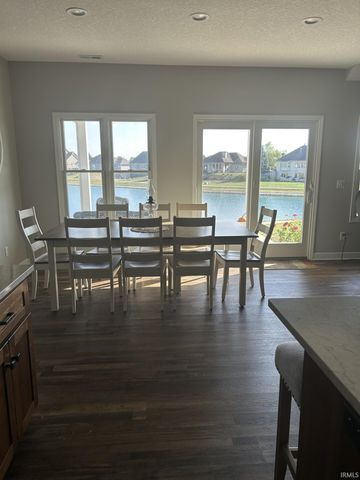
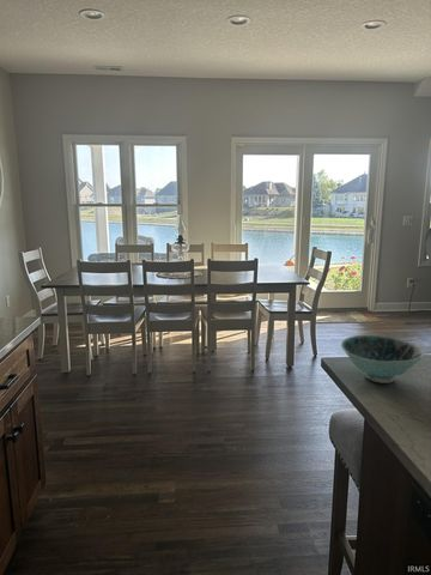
+ bowl (380, 362)
